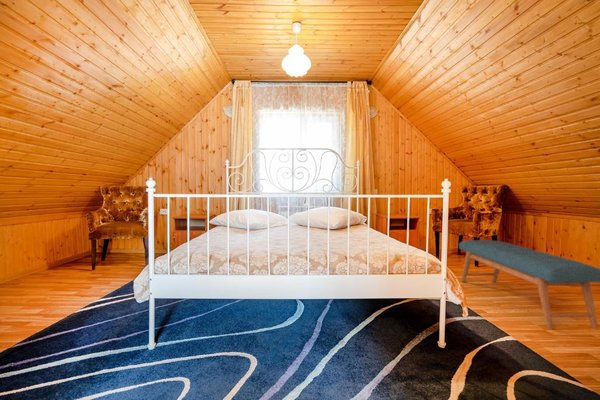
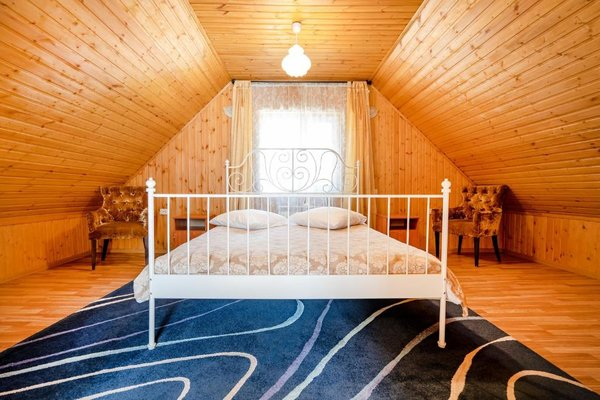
- bench (517, 275)
